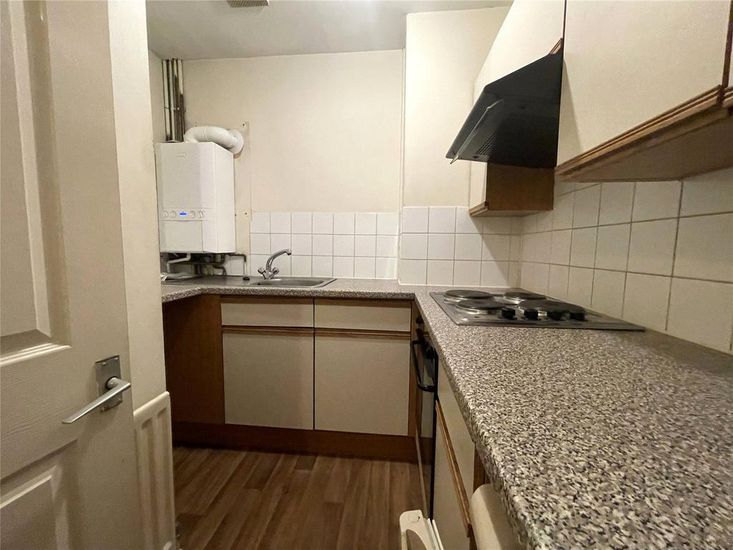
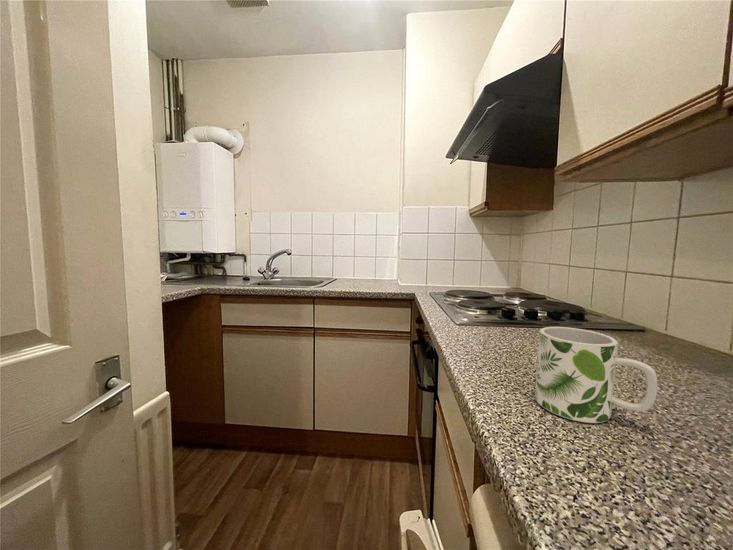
+ mug (591, 375)
